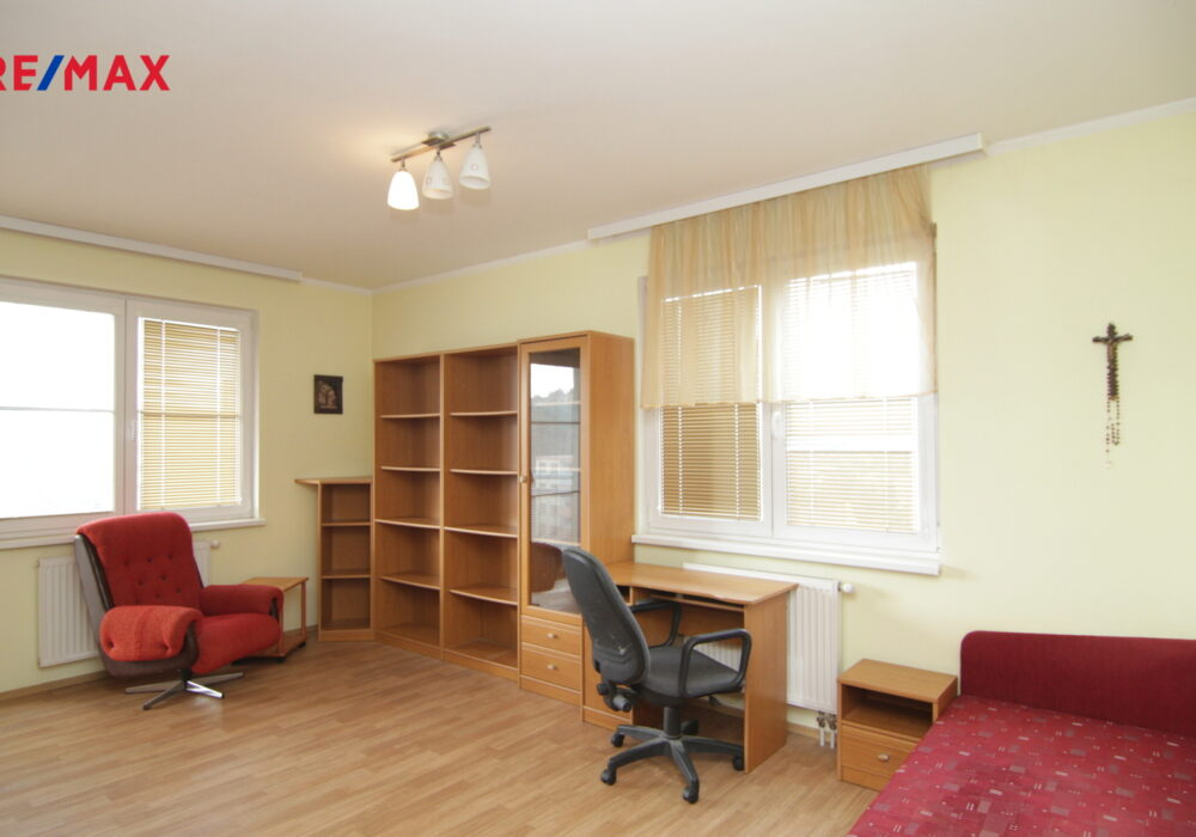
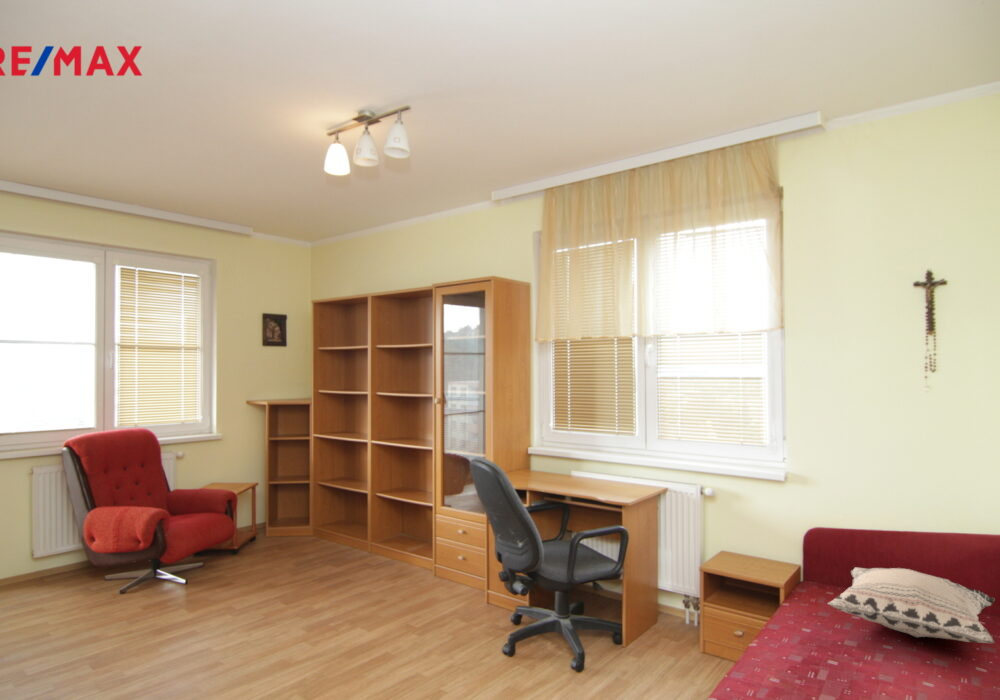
+ decorative pillow (911, 600)
